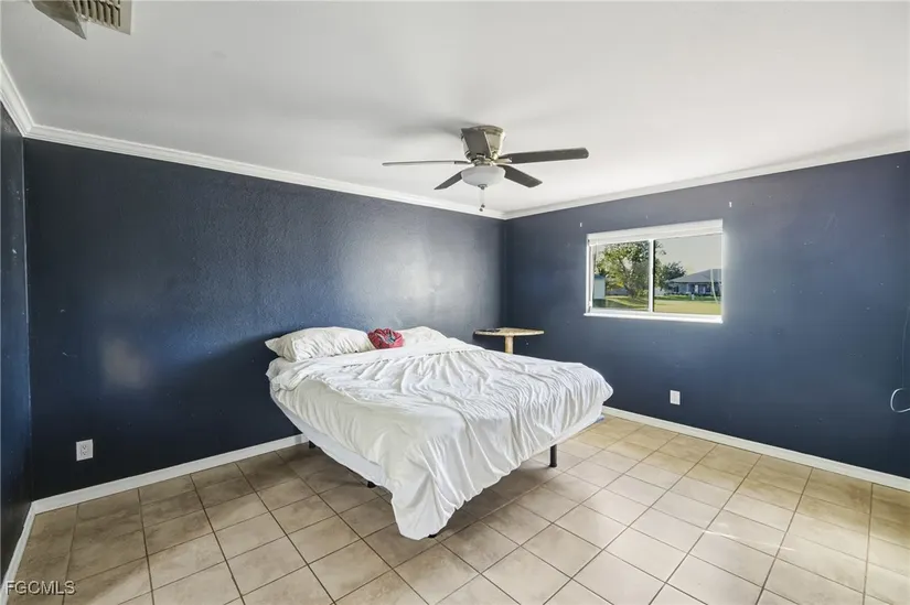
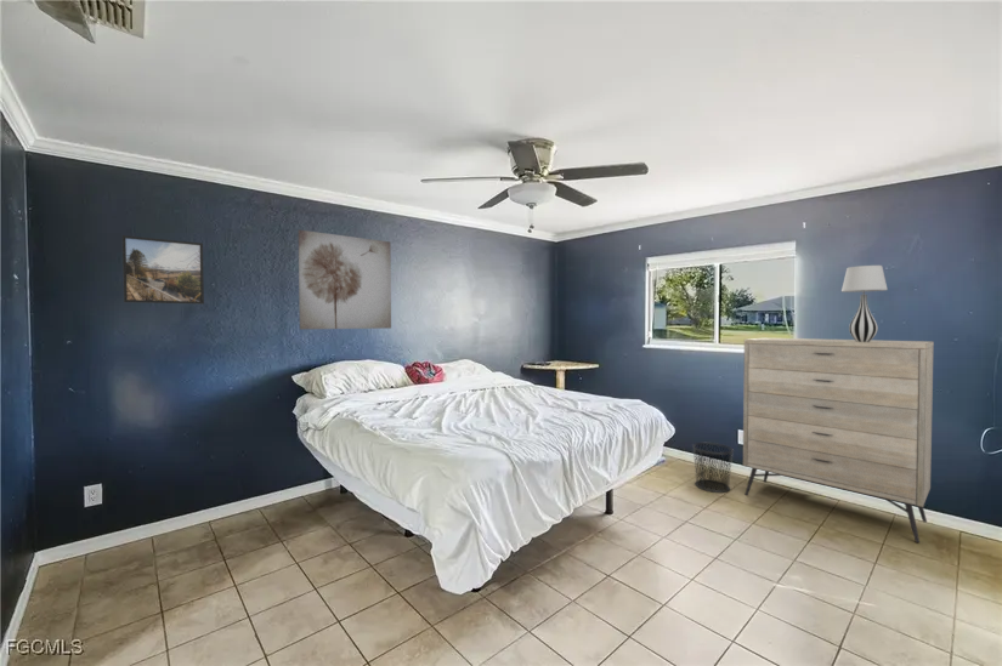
+ dresser (830, 423)
+ wall art (347, 283)
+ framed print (164, 271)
+ table lamp (864, 303)
+ waste bin (712, 466)
